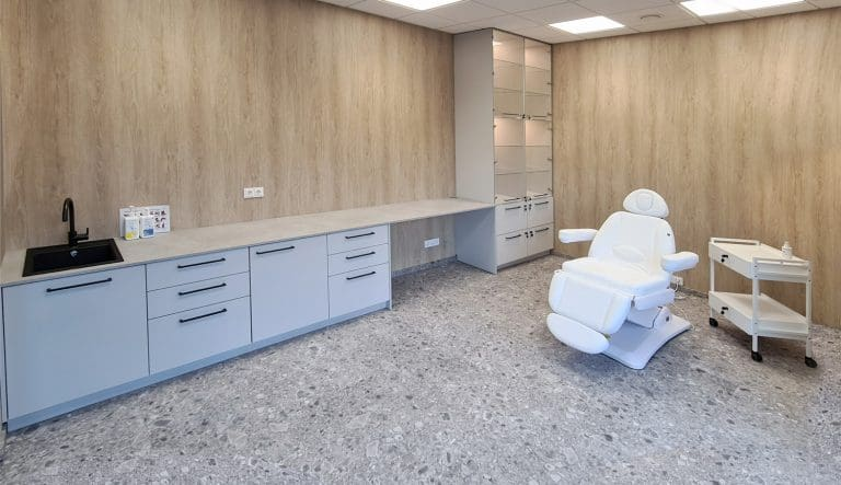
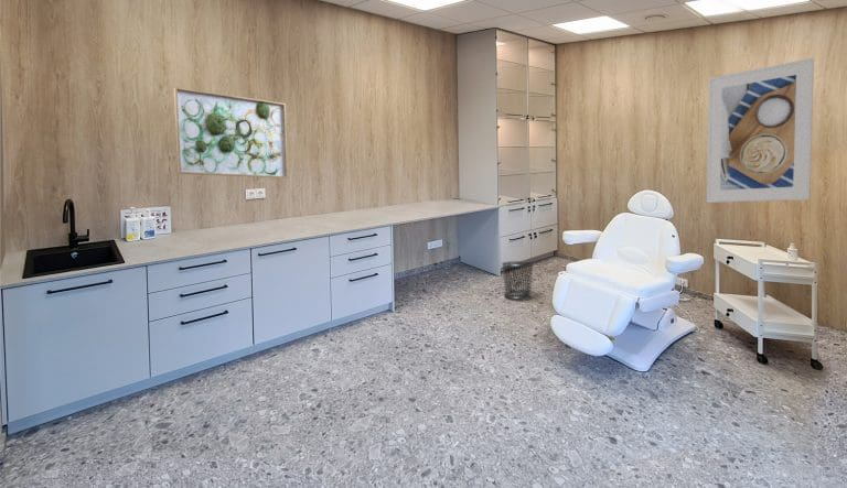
+ waste bin (517, 280)
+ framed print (755, 135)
+ wall art (235, 135)
